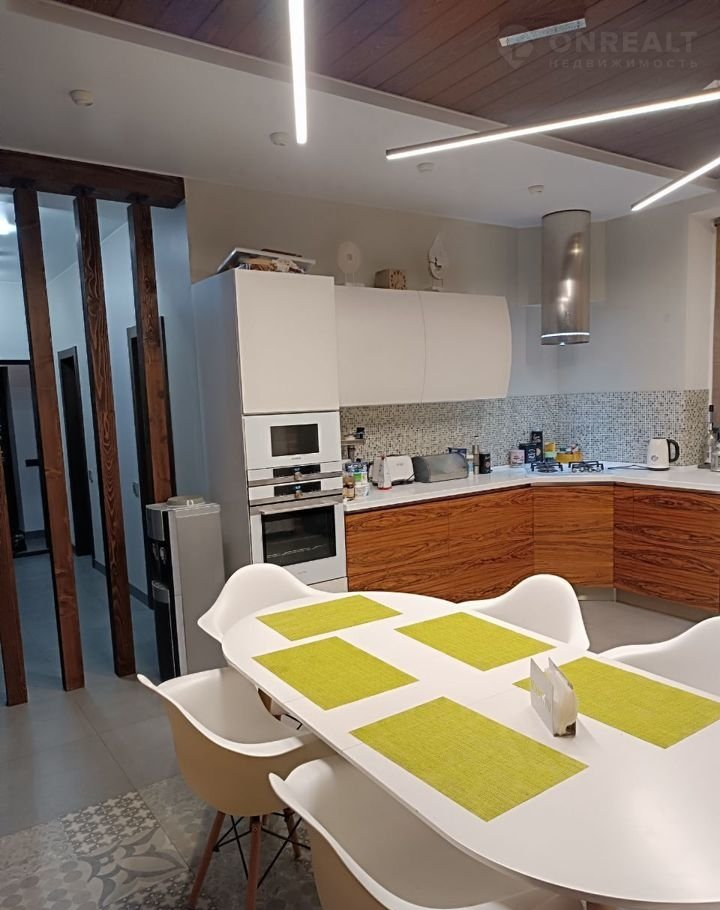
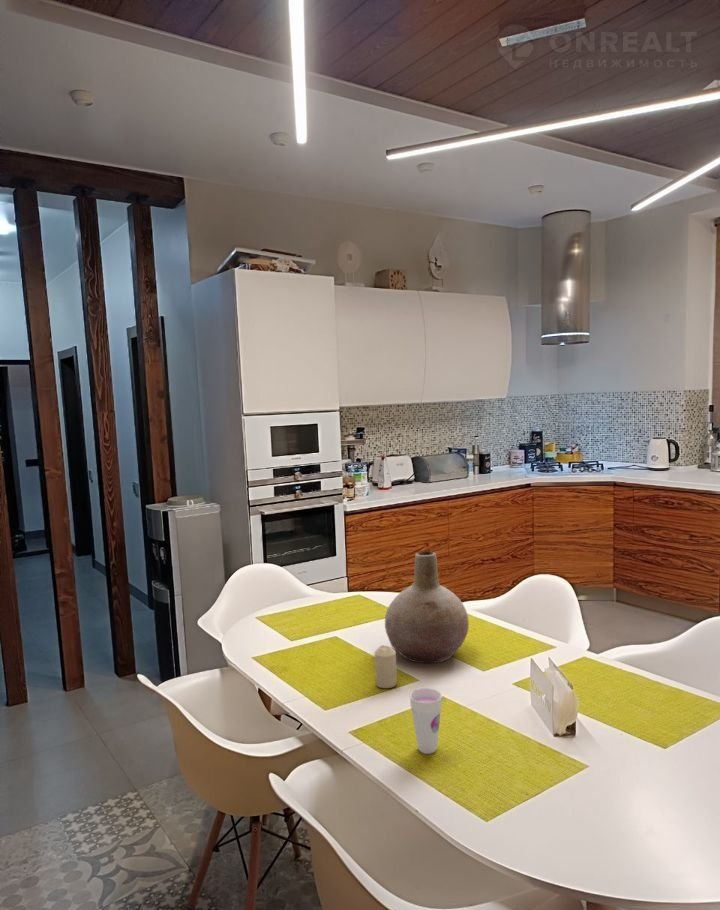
+ candle (385, 665)
+ vase (425, 604)
+ cup (426, 722)
